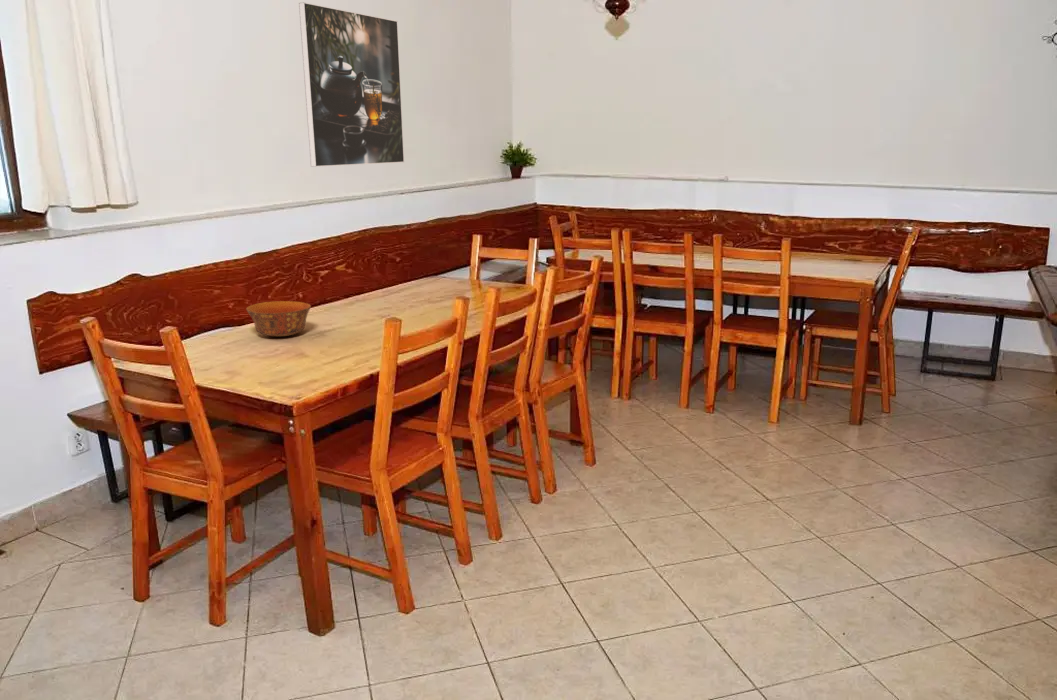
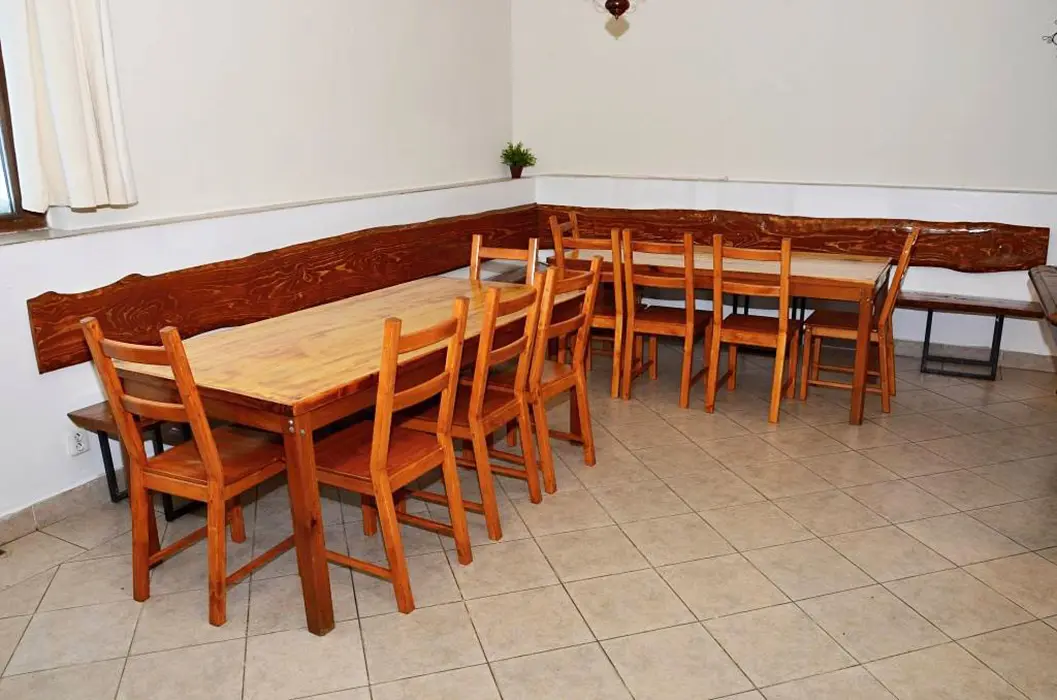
- bowl (280, 320)
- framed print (356, 90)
